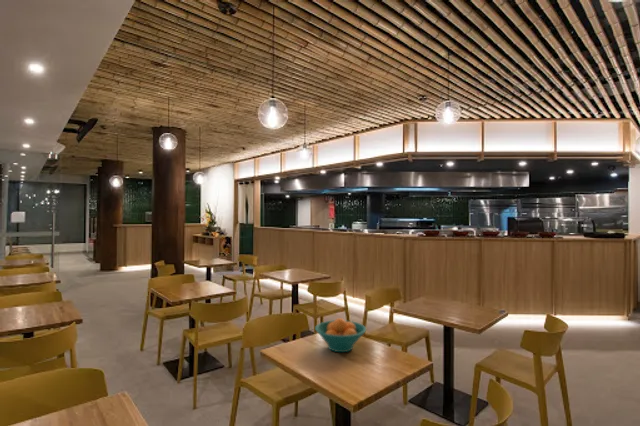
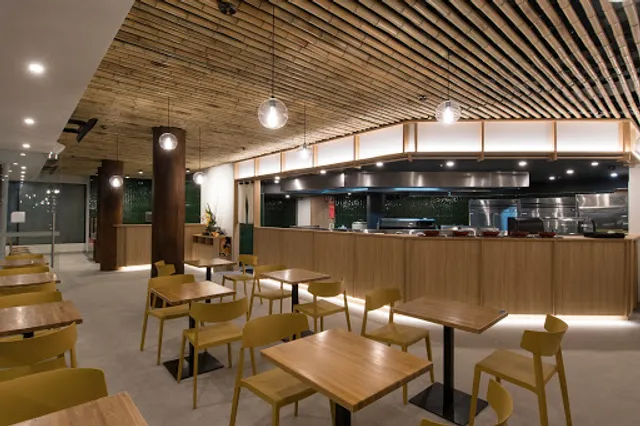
- fruit bowl (340, 333)
